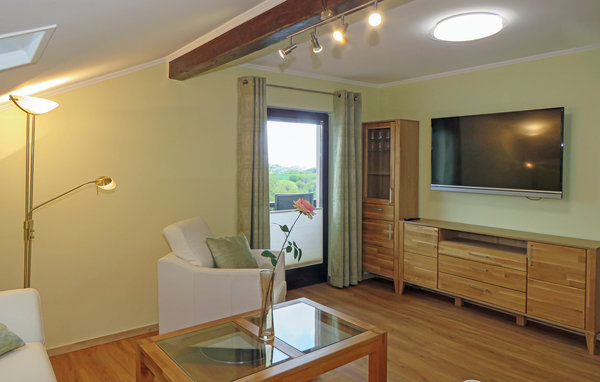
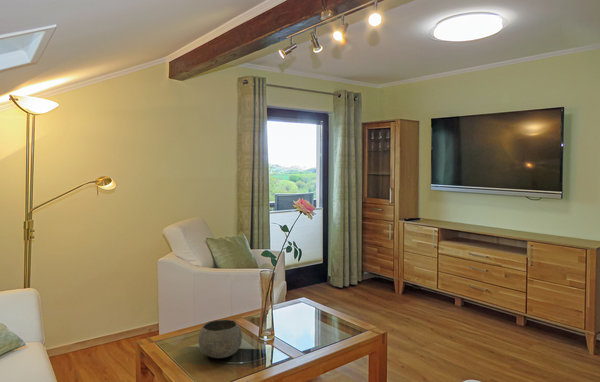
+ bowl (220, 339)
